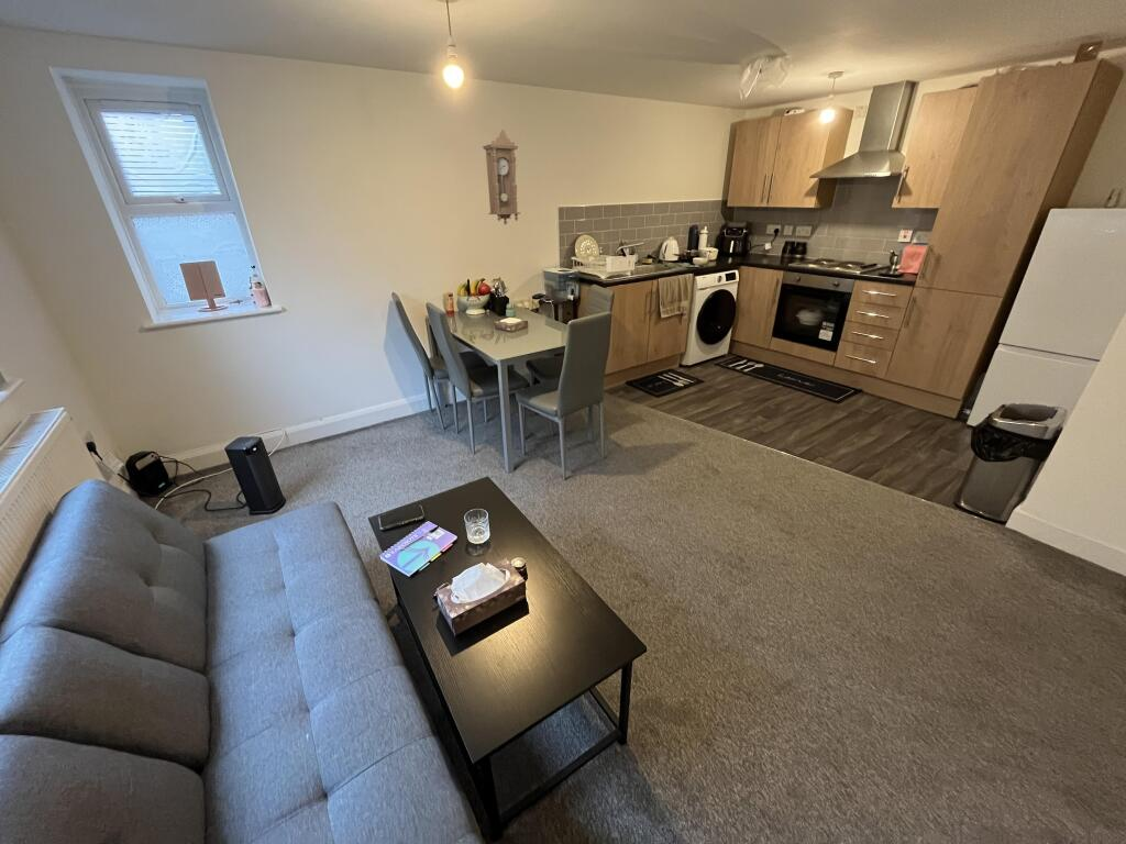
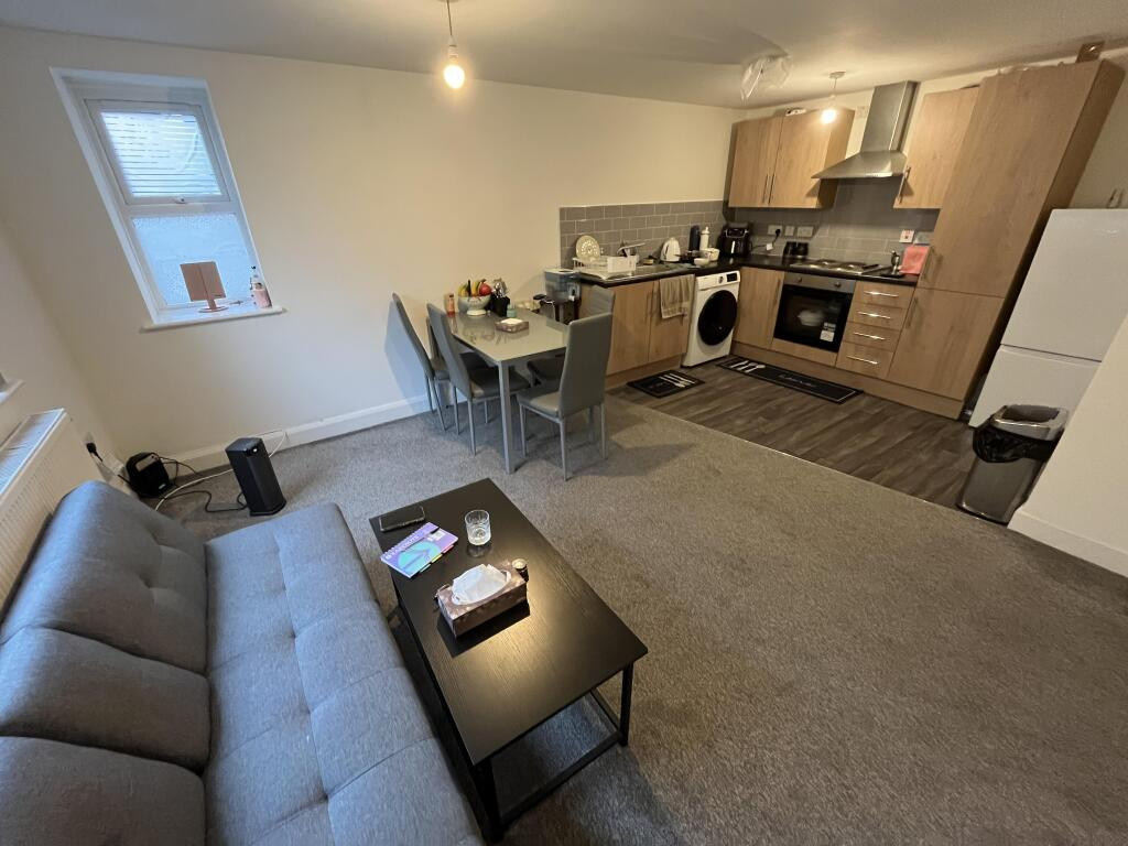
- pendulum clock (501, 179)
